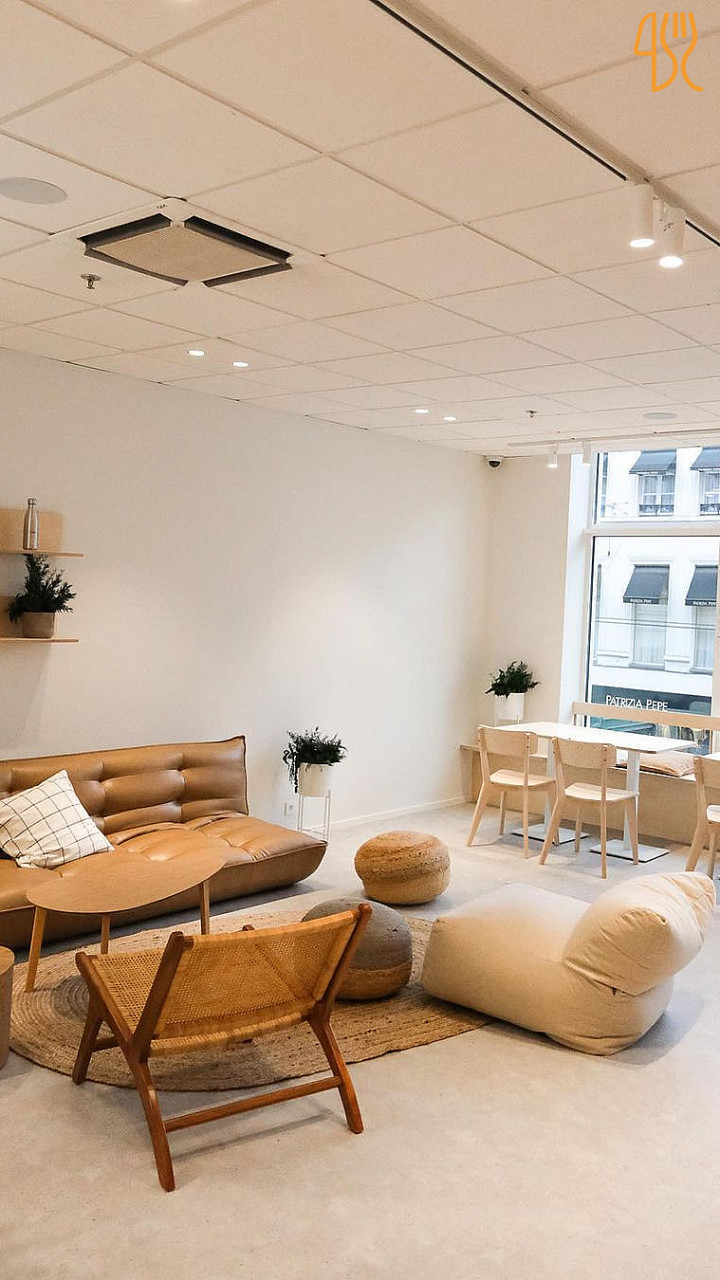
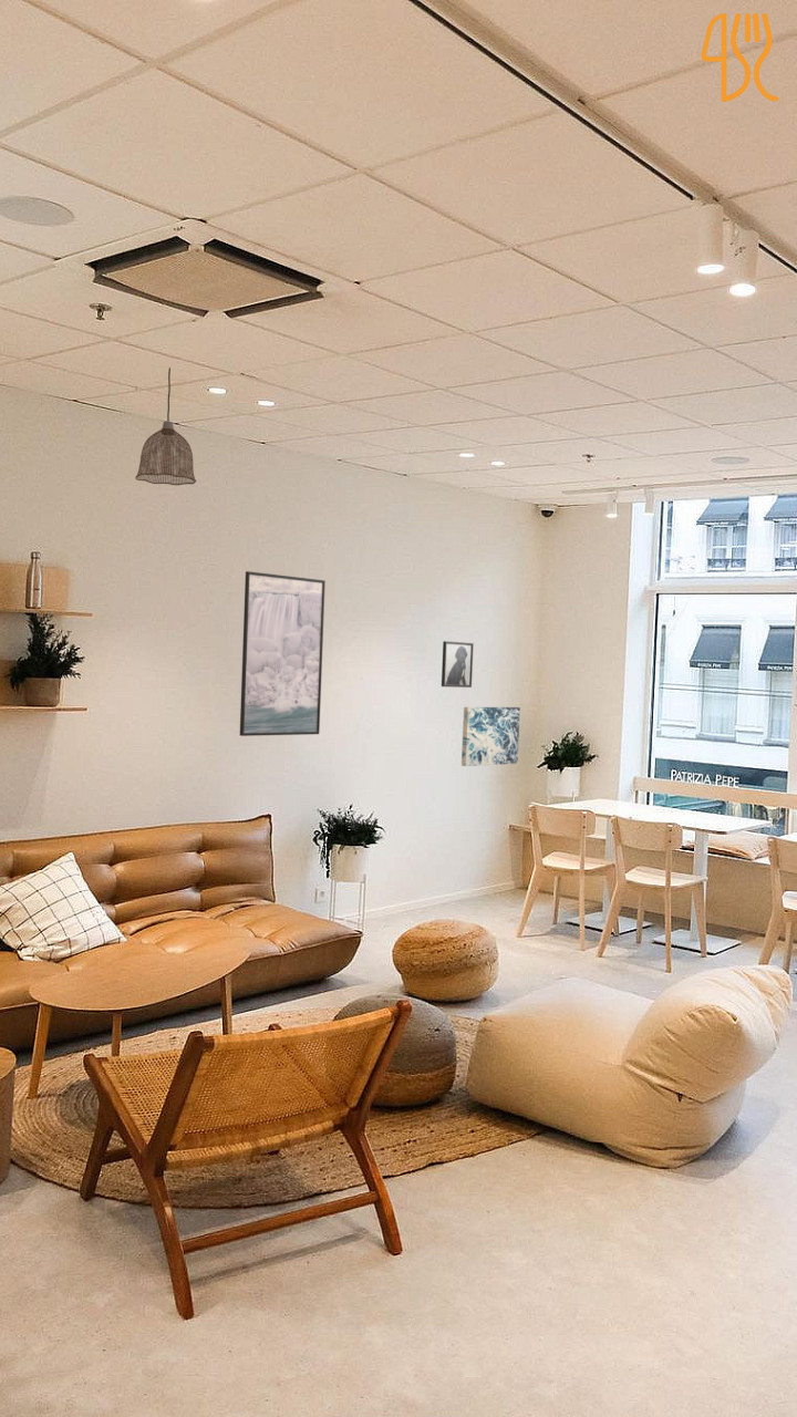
+ pendant lamp (167, 424)
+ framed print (283, 655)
+ wall art (490, 735)
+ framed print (457, 664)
